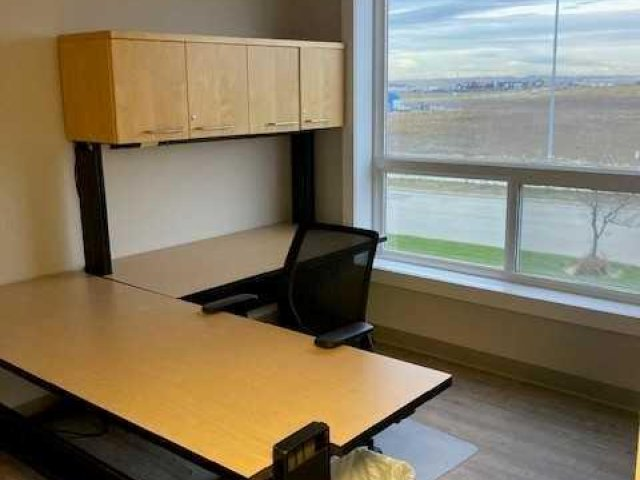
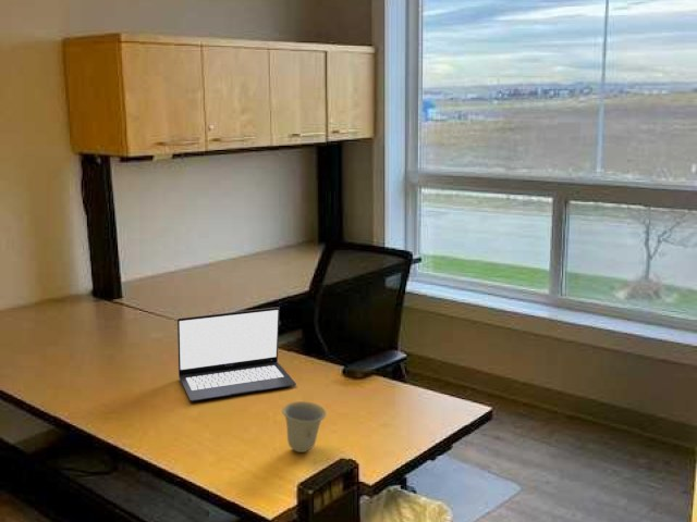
+ cup (304, 428)
+ laptop (234, 349)
